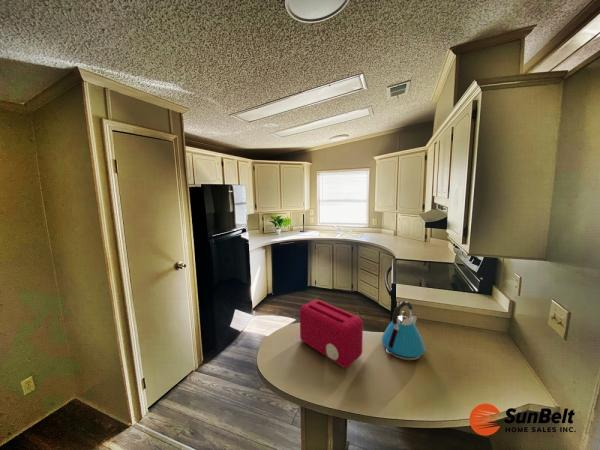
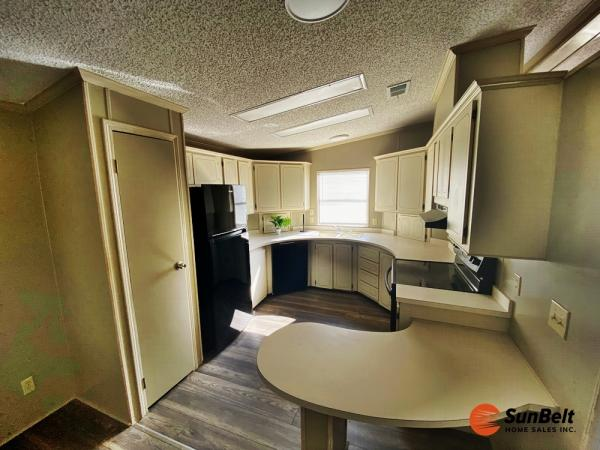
- kettle (402, 325)
- toaster (328, 331)
